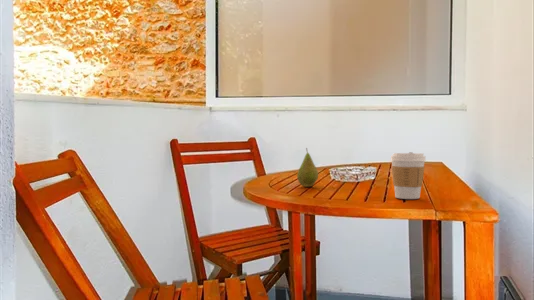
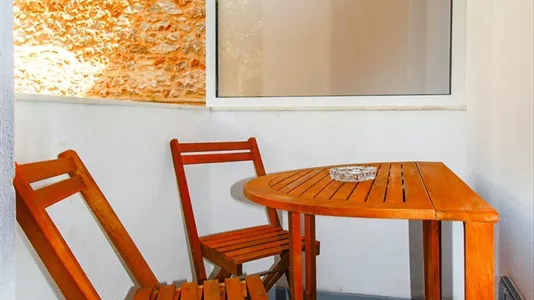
- coffee cup (407, 174)
- fruit (307, 167)
